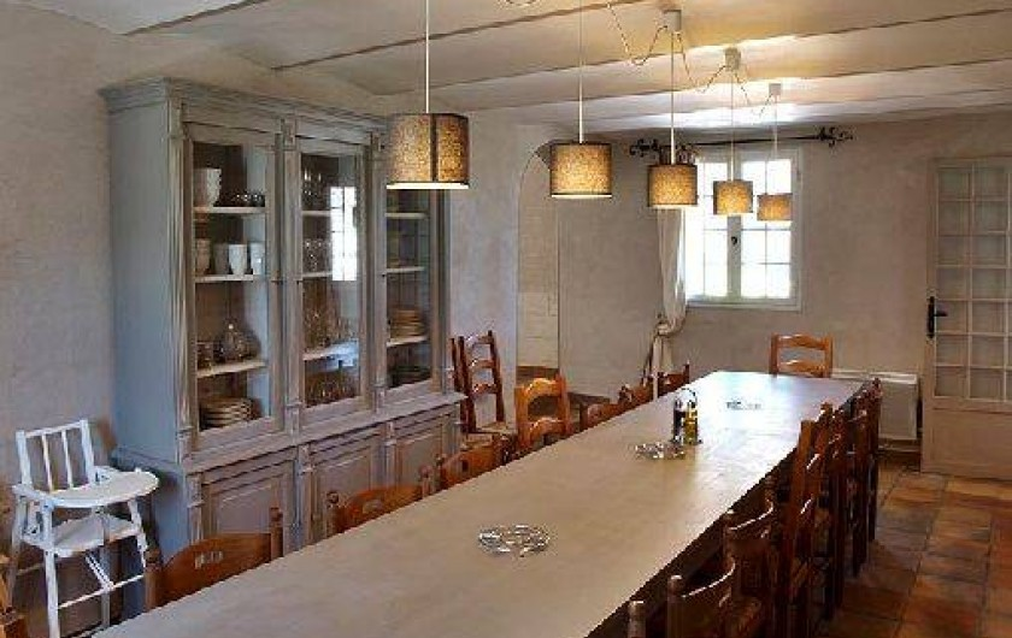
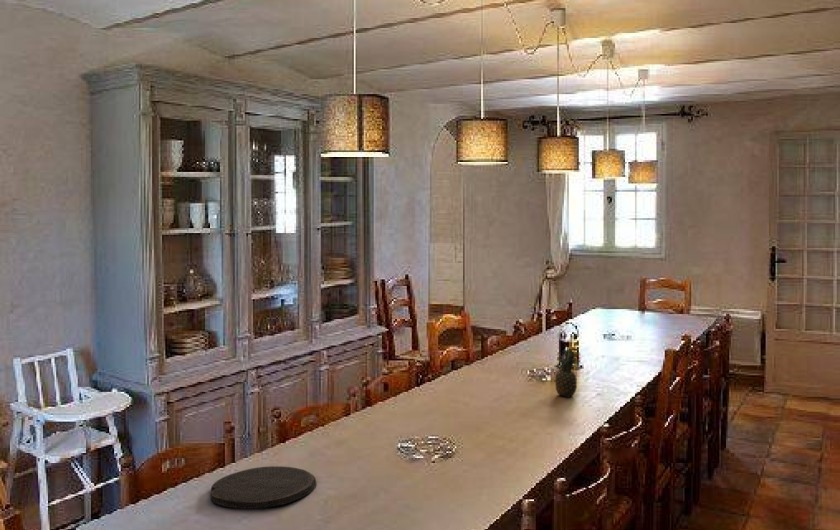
+ plate (264, 484)
+ fruit (566, 371)
